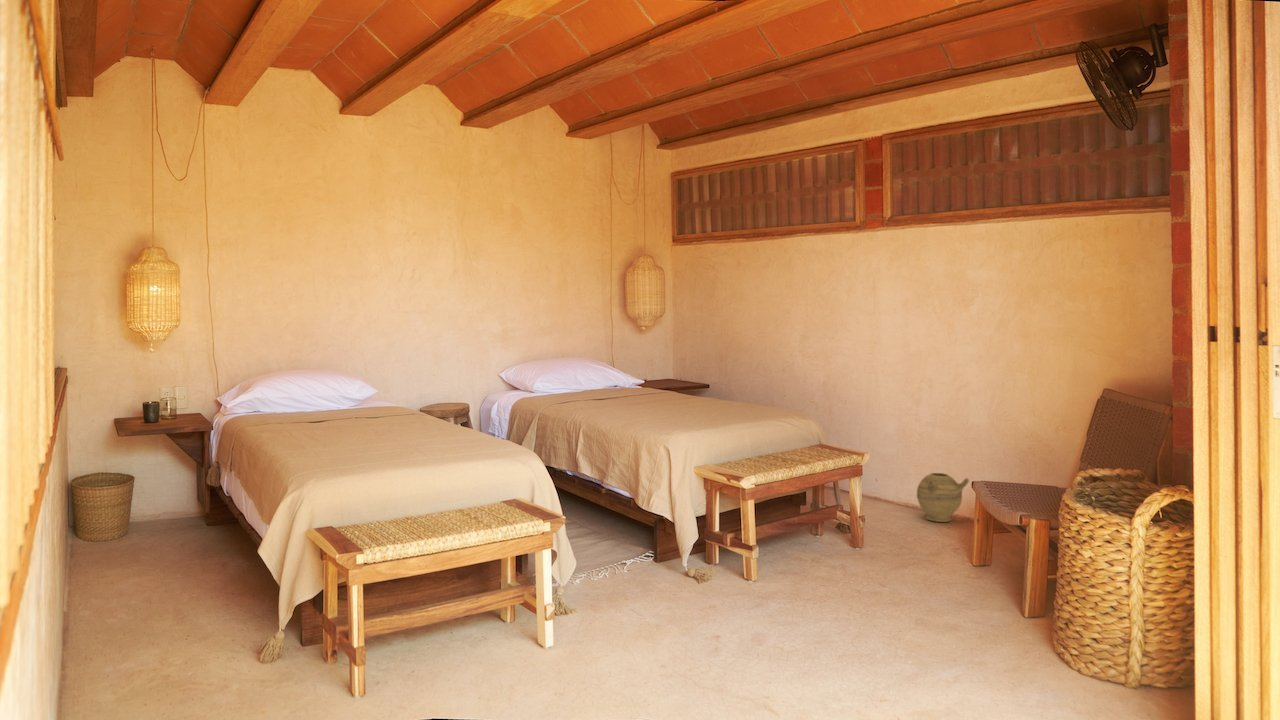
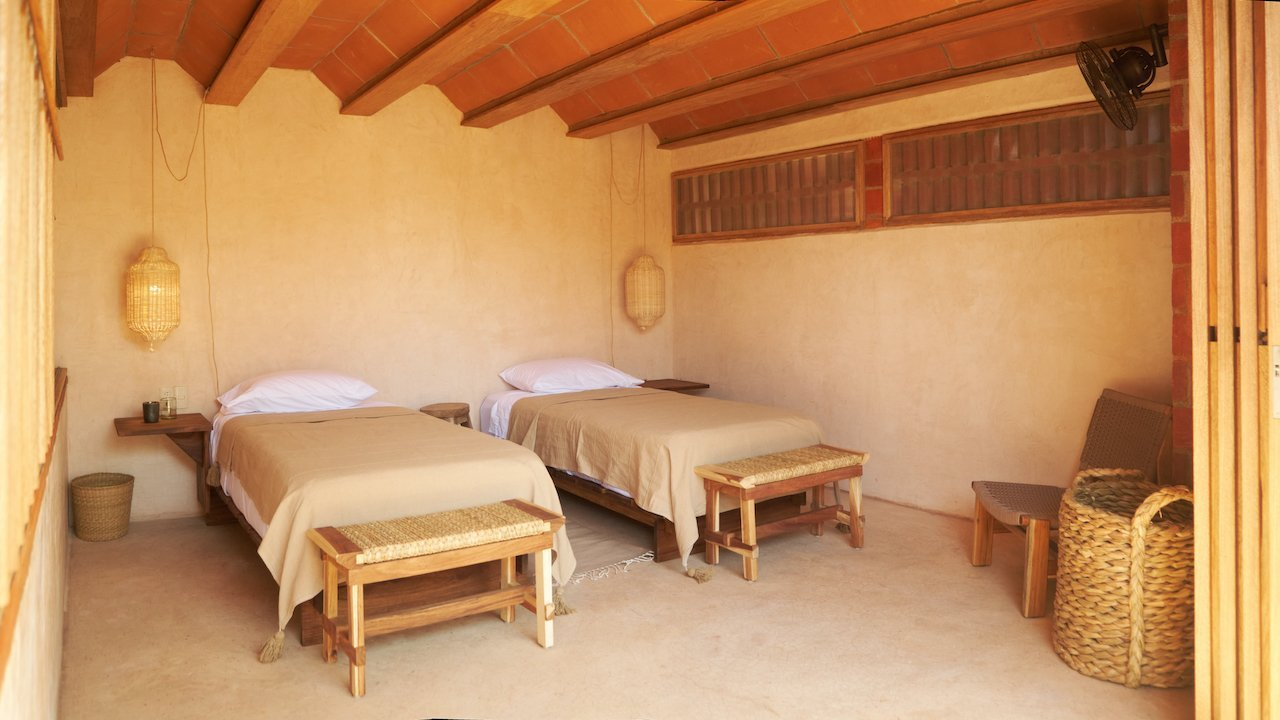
- ceramic jug (939, 497)
